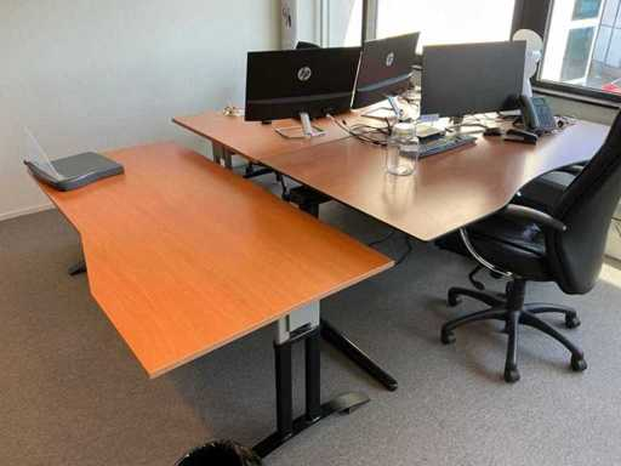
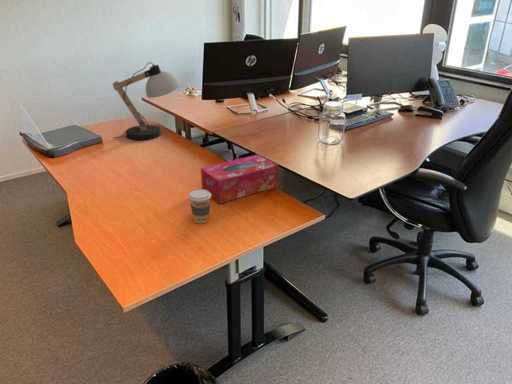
+ tissue box (240, 177)
+ desk lamp (147, 96)
+ coffee cup (200, 207)
